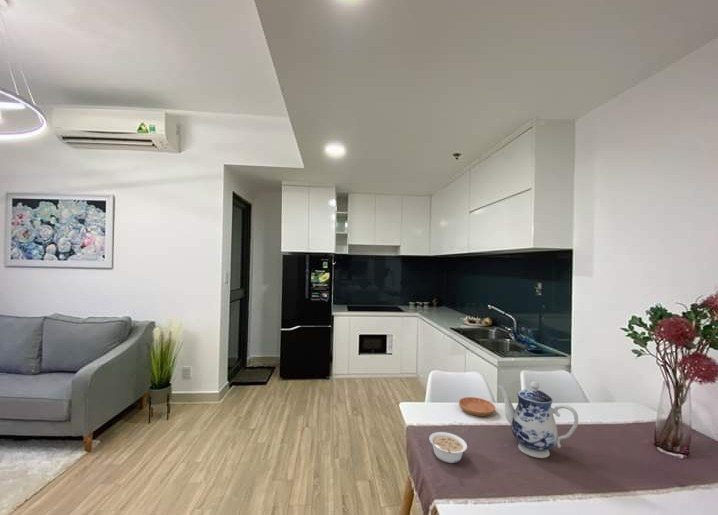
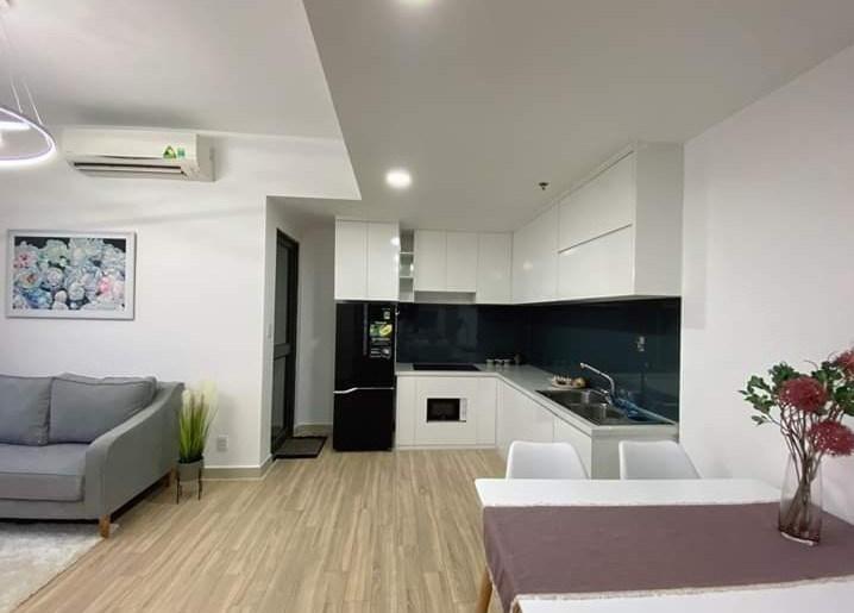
- legume (448, 447)
- teapot (534, 415)
- saucer (476, 407)
